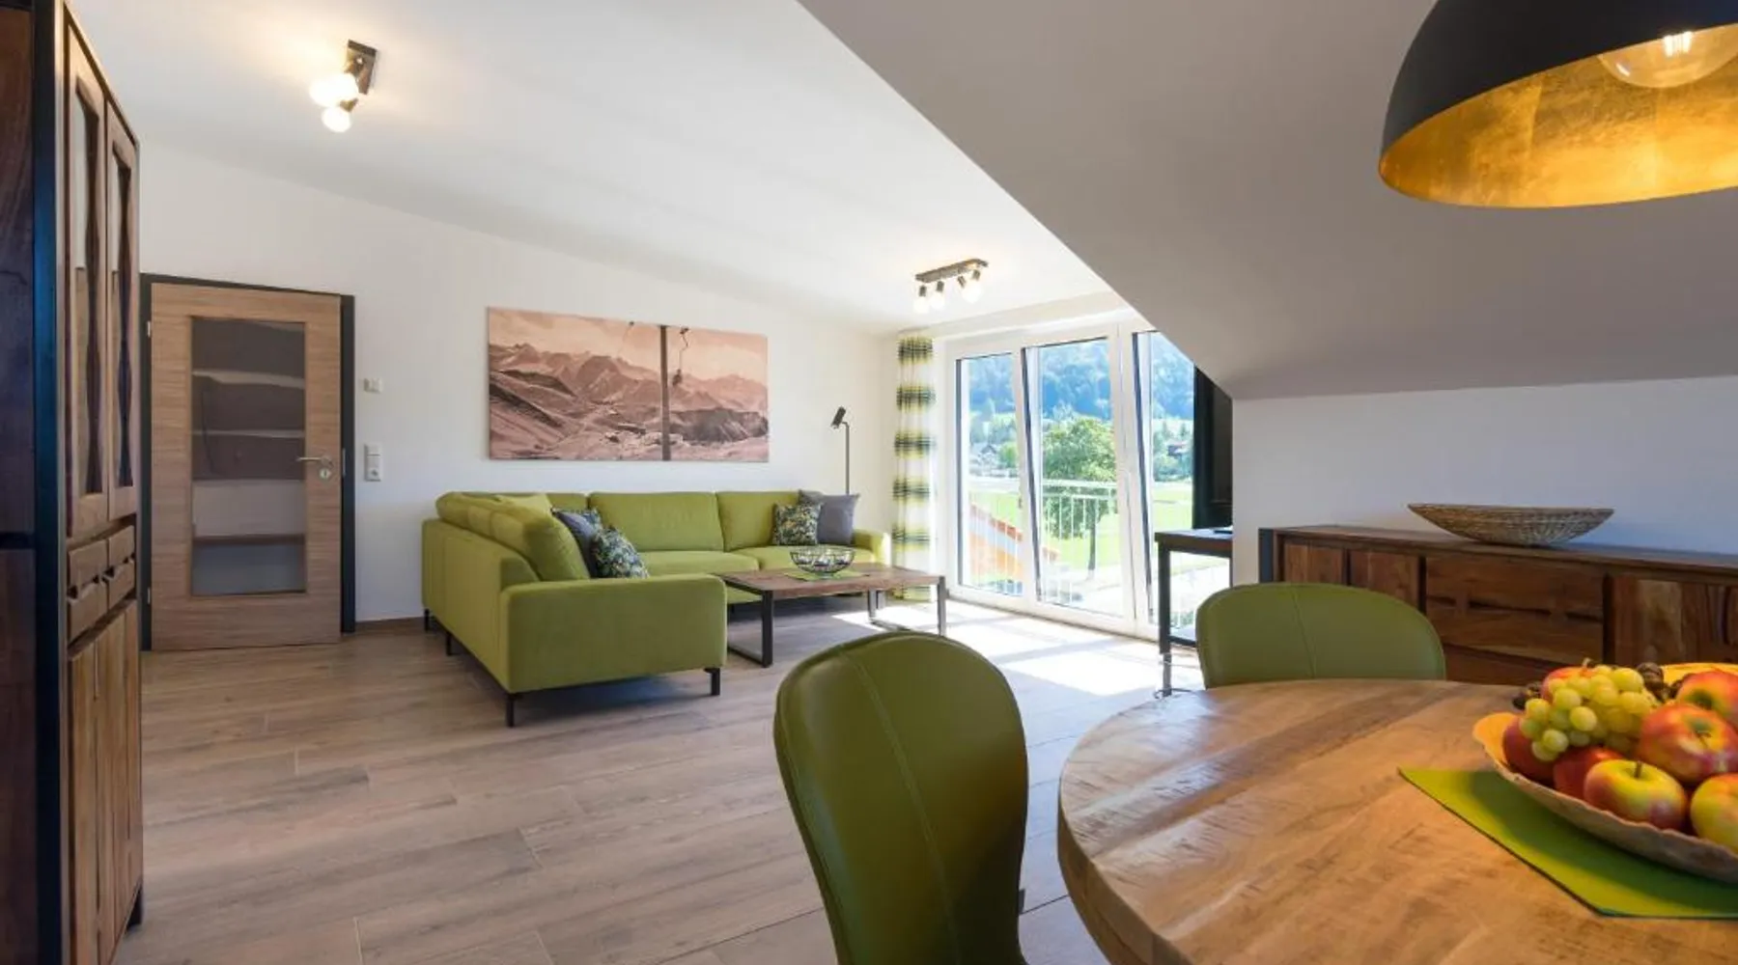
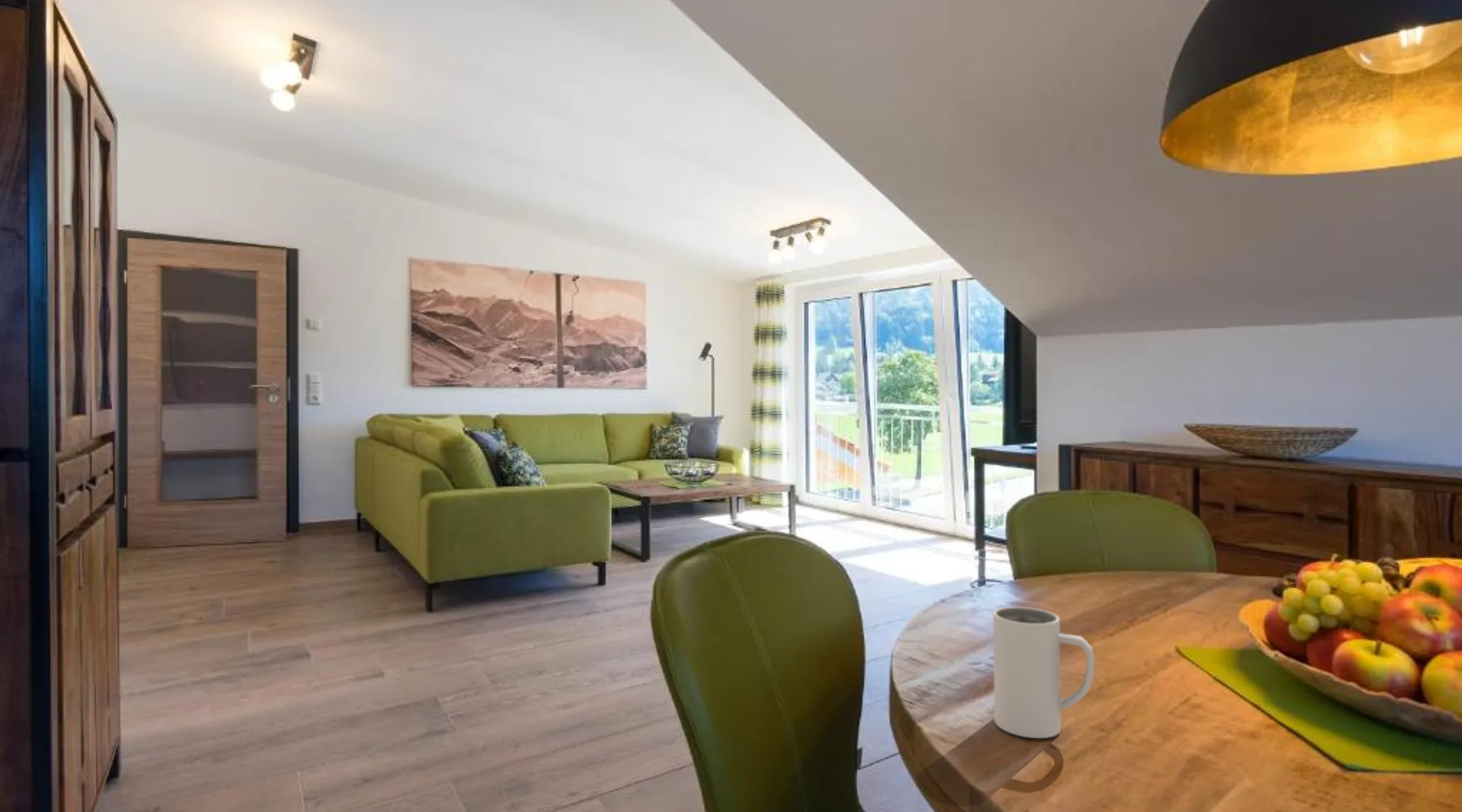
+ mug (1042, 672)
